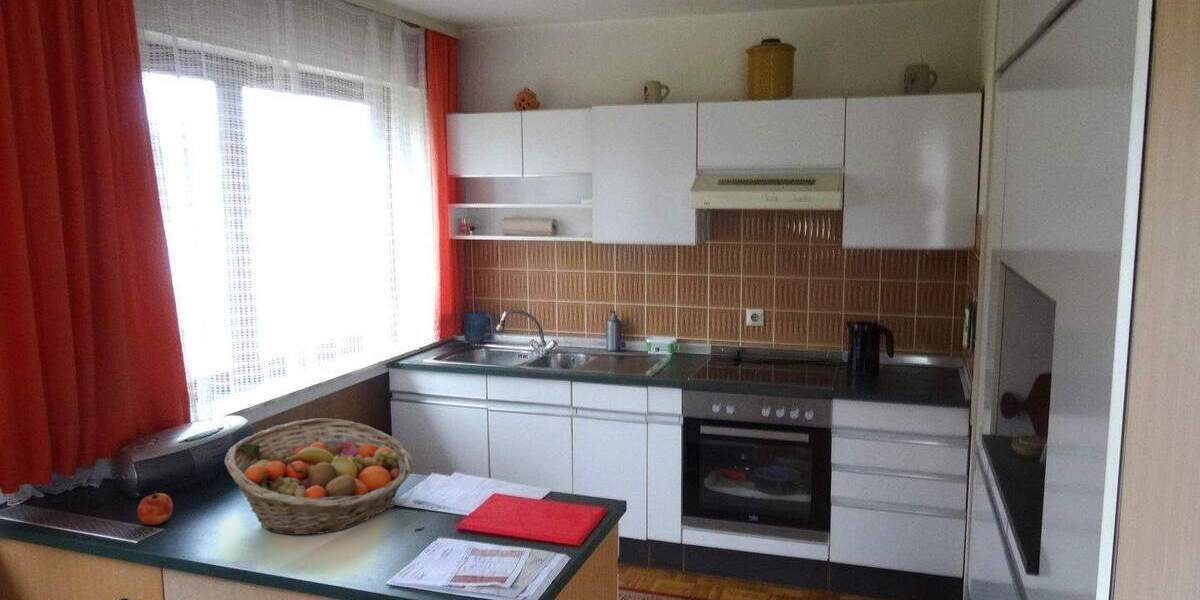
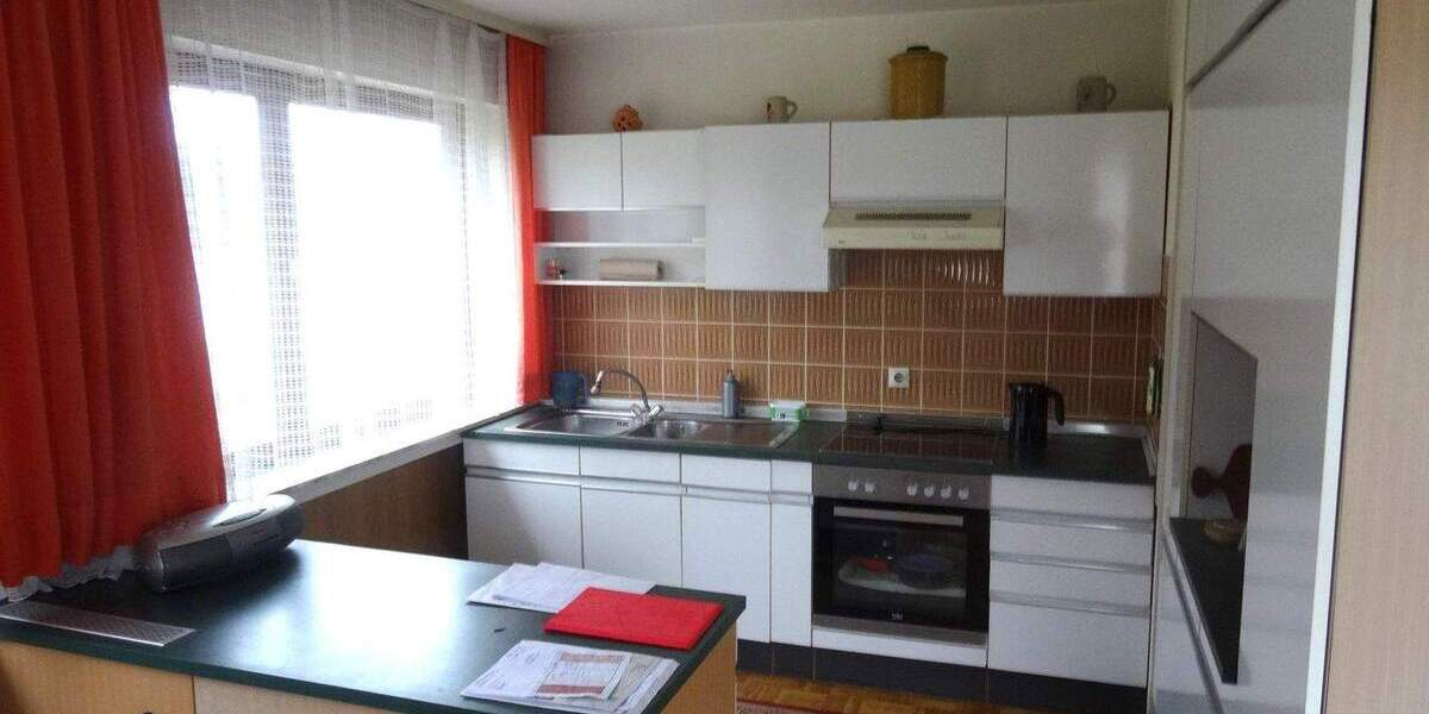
- fruit basket (323, 472)
- apple (155, 507)
